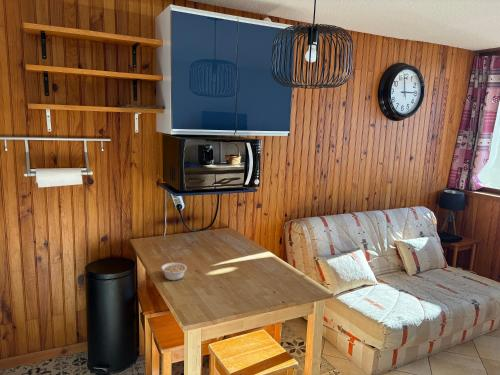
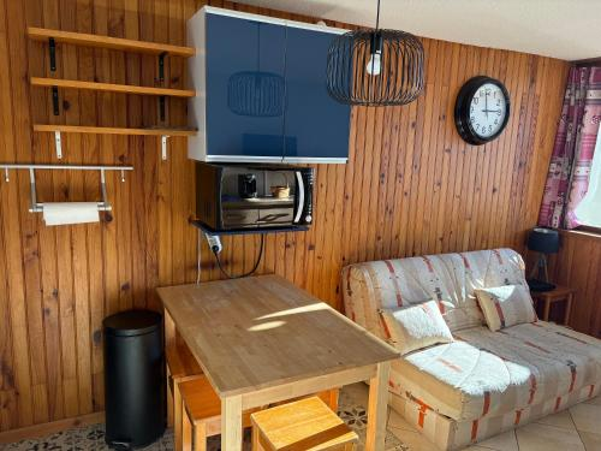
- legume (174, 271)
